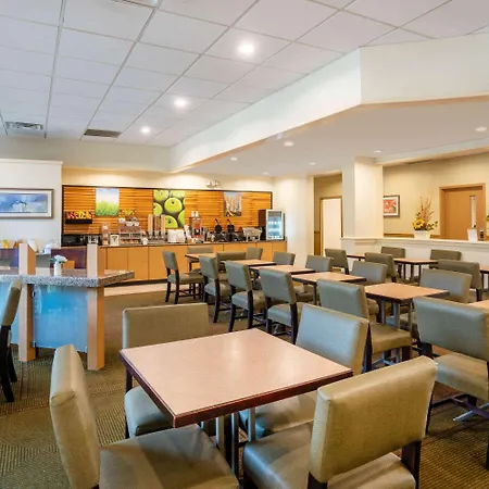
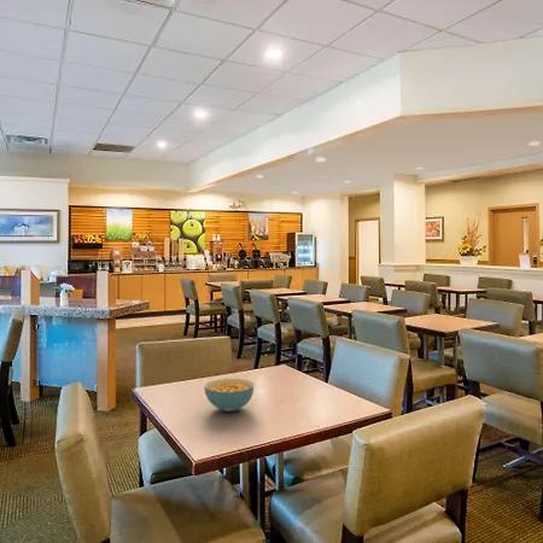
+ cereal bowl (229, 397)
